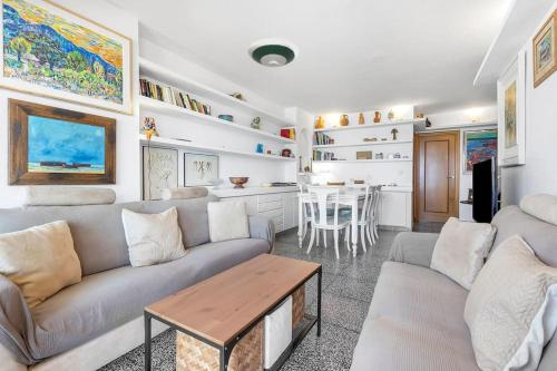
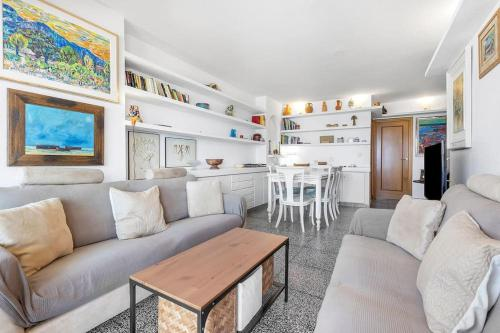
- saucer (273, 58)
